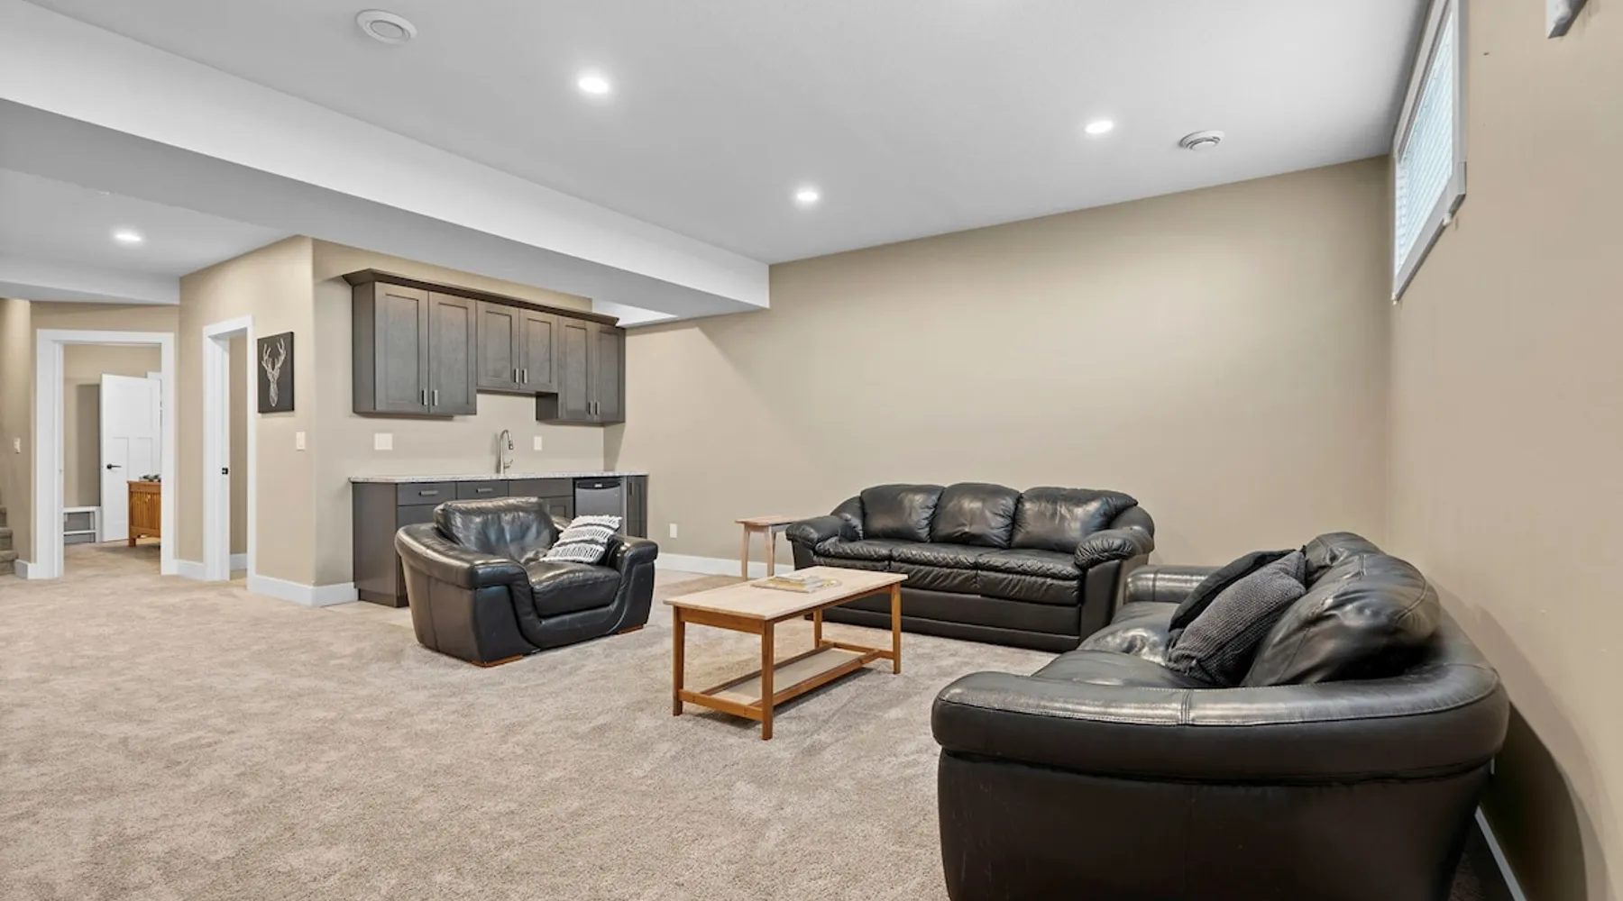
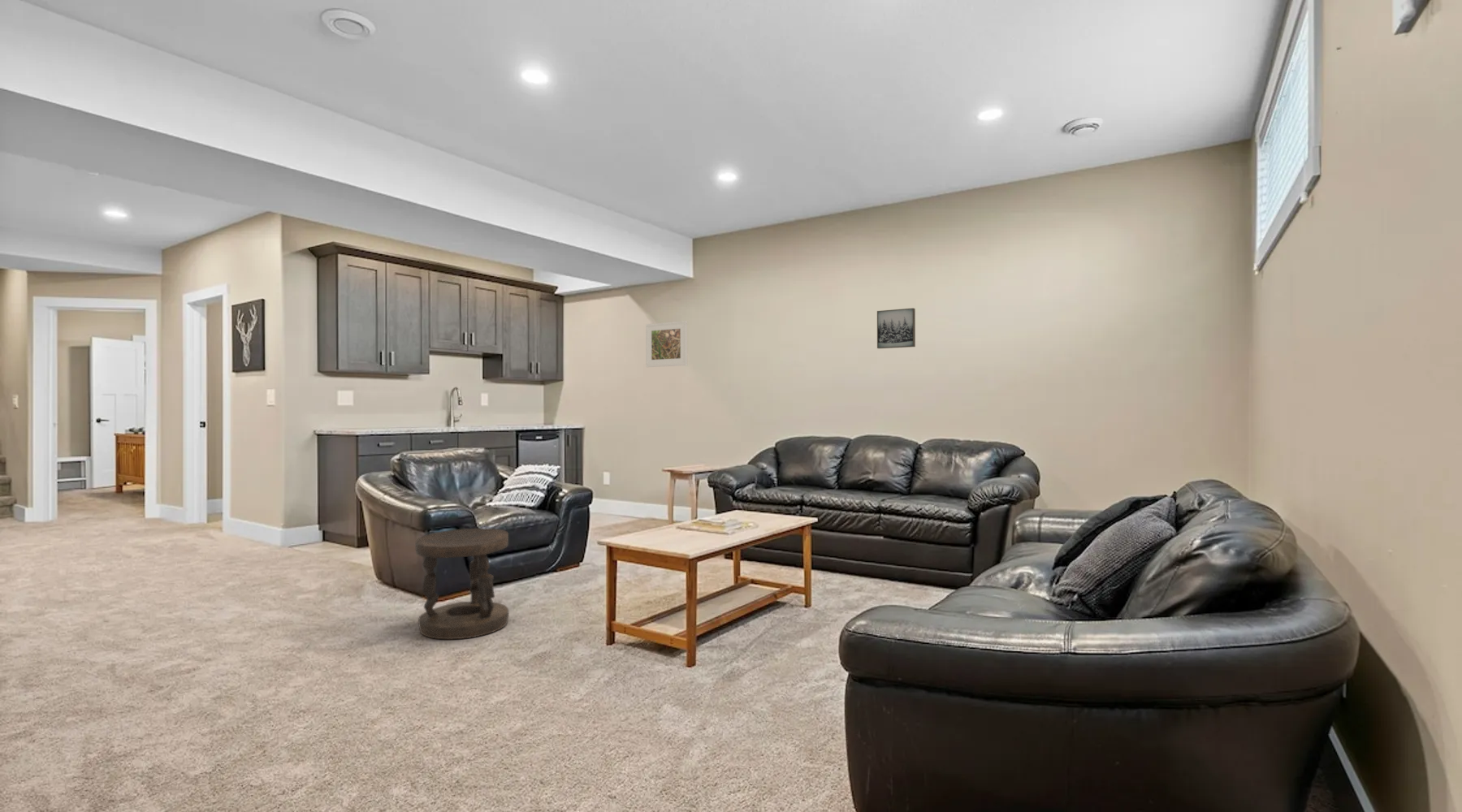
+ stool (469, 579)
+ wall art (896, 328)
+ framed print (666, 344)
